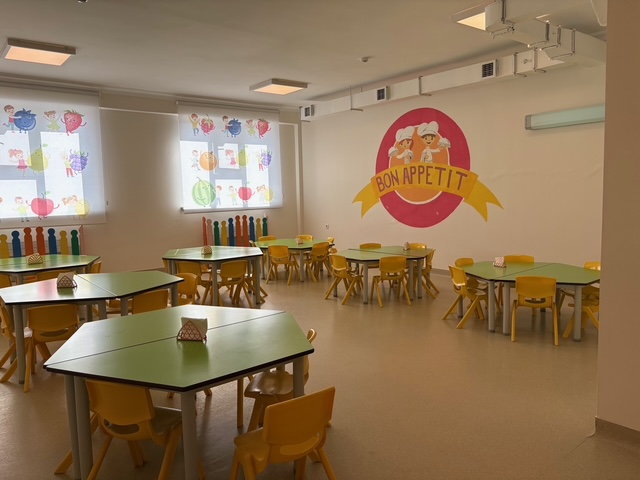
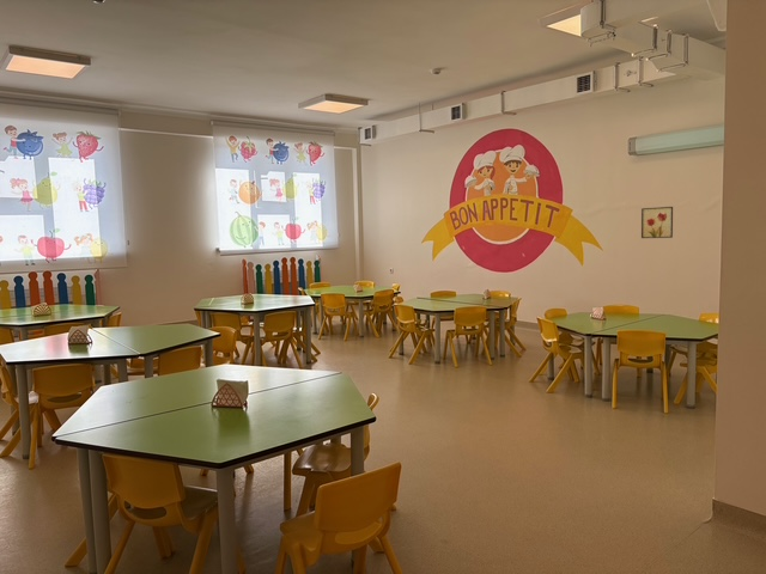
+ wall art (657, 222)
